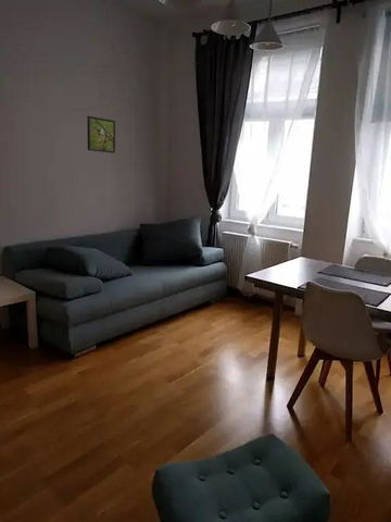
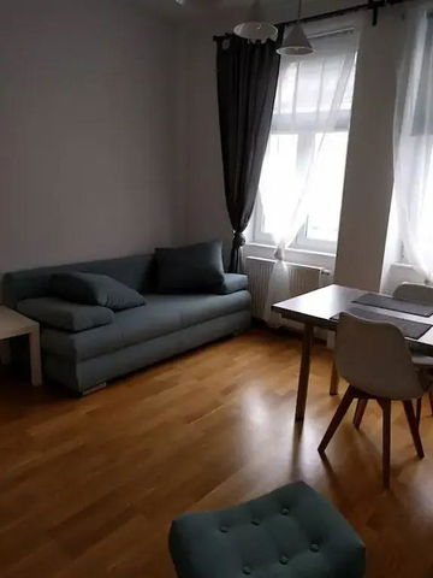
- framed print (101, 135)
